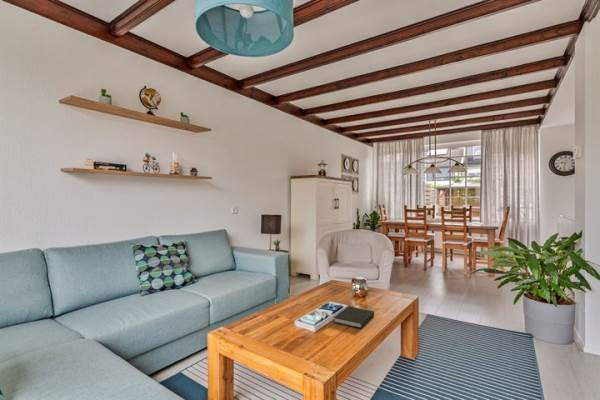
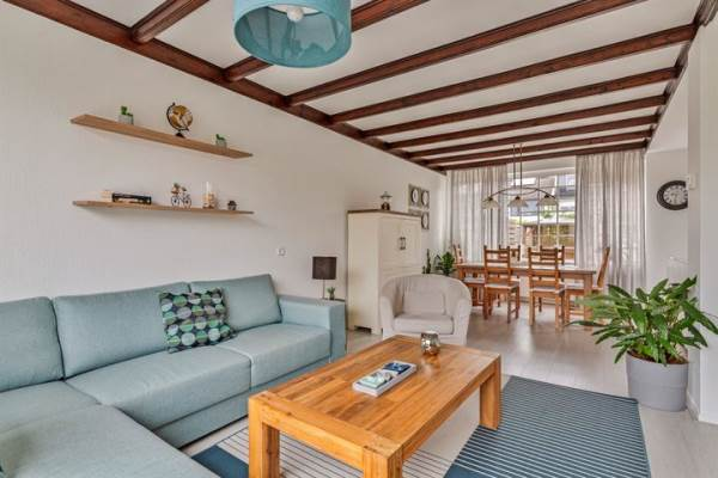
- book (354, 316)
